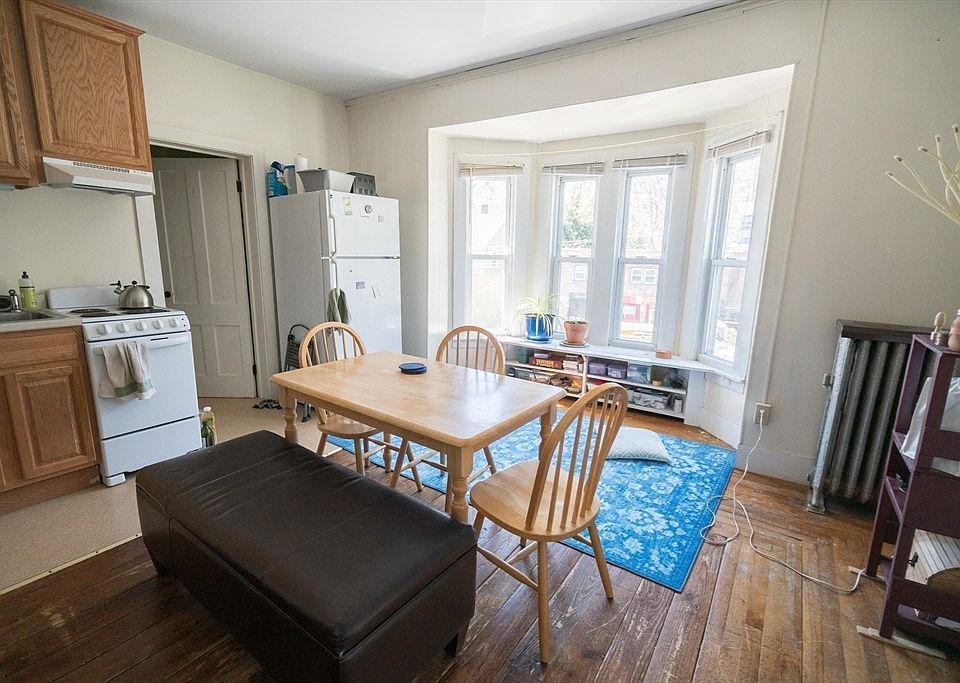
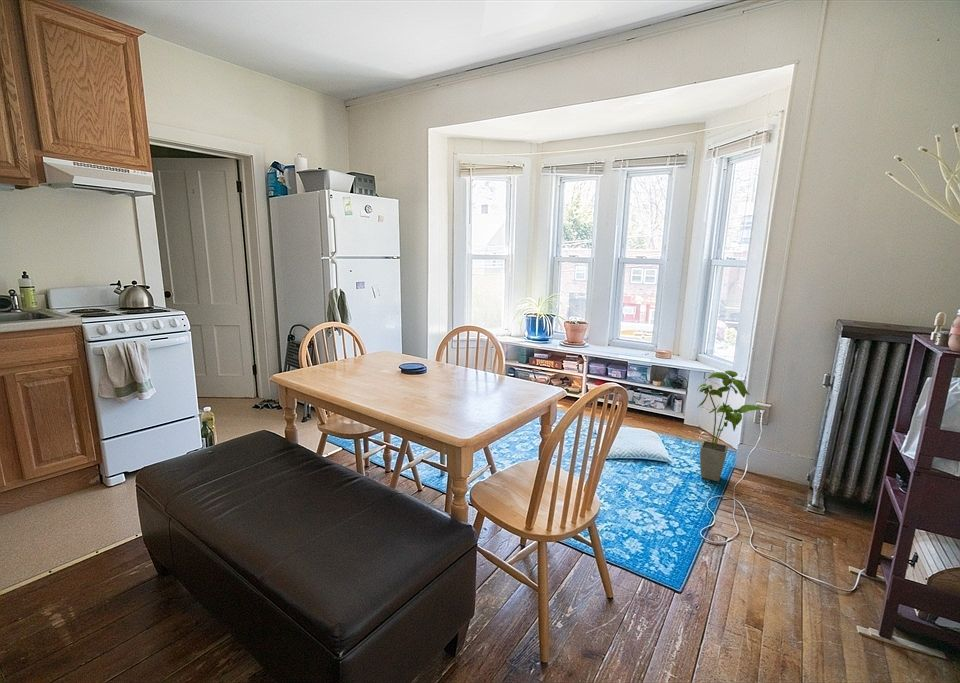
+ house plant (726, 426)
